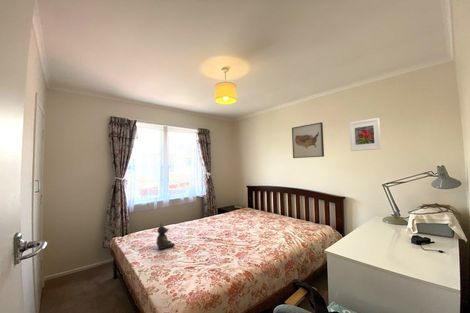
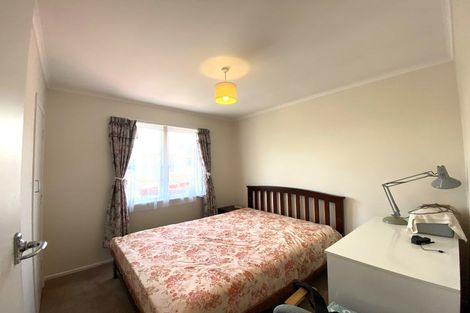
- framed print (364, 135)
- stuffed bear (165, 235)
- wall art (307, 141)
